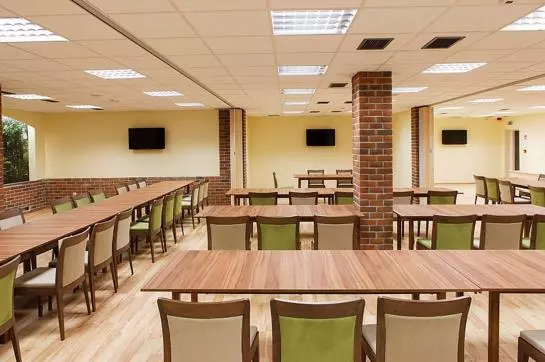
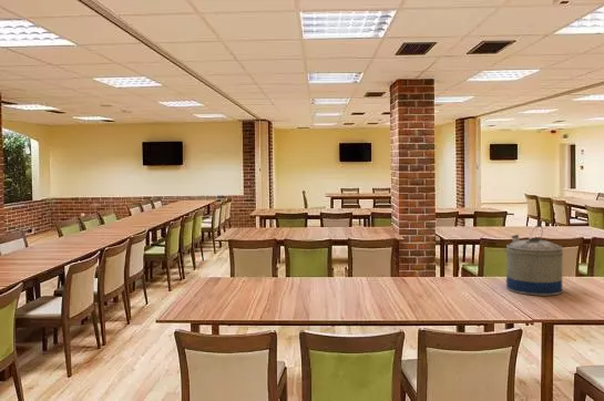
+ water jug (533, 257)
